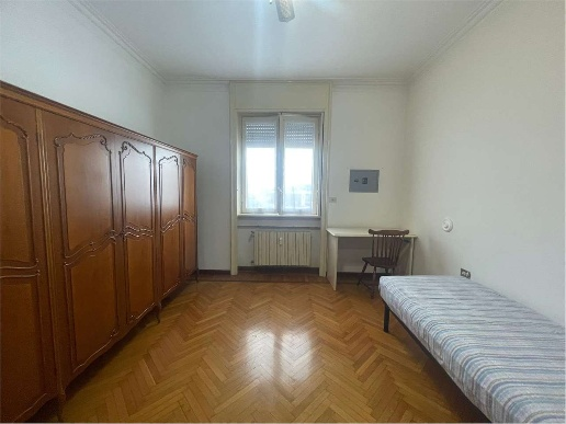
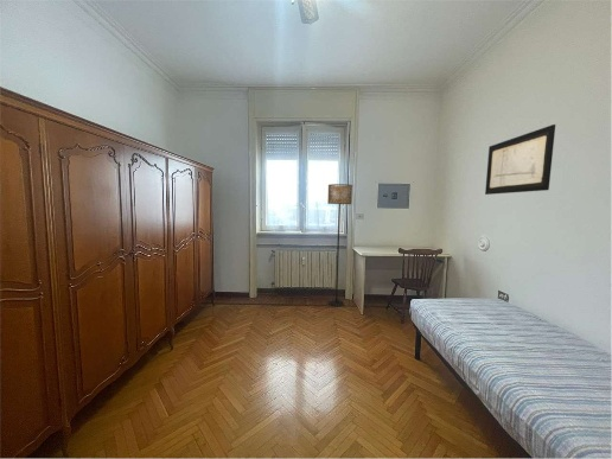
+ floor lamp (338, 246)
+ wall art (514, 165)
